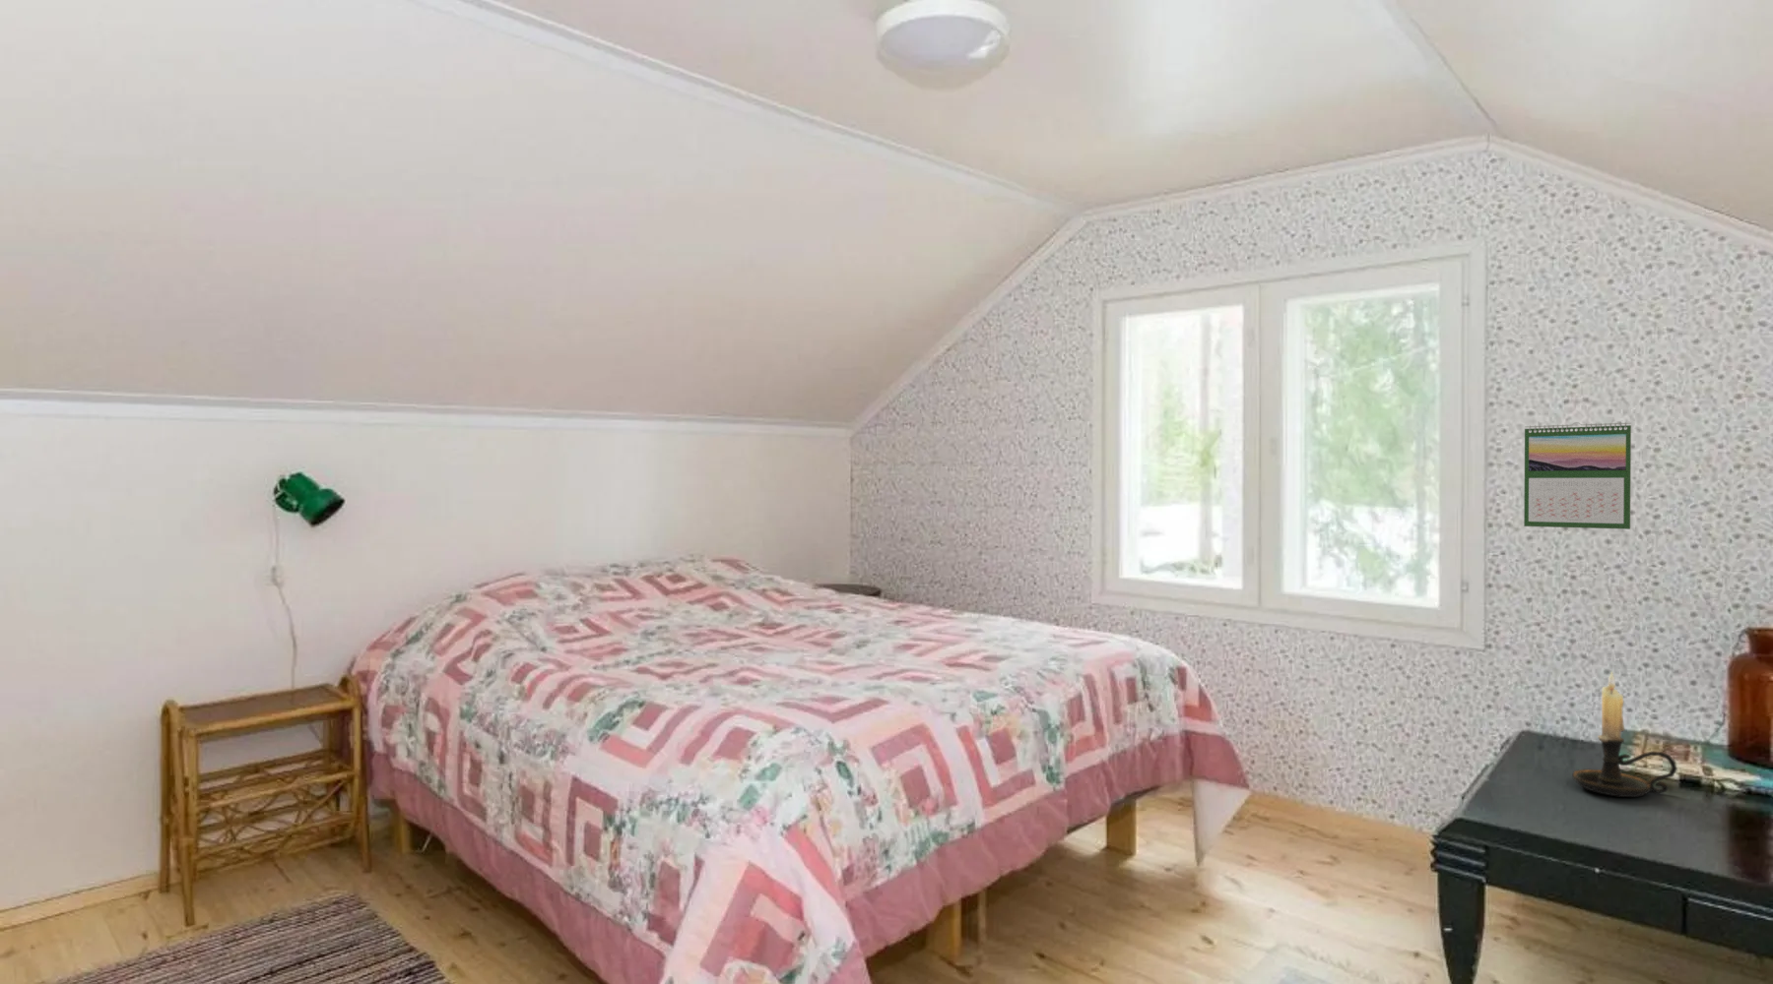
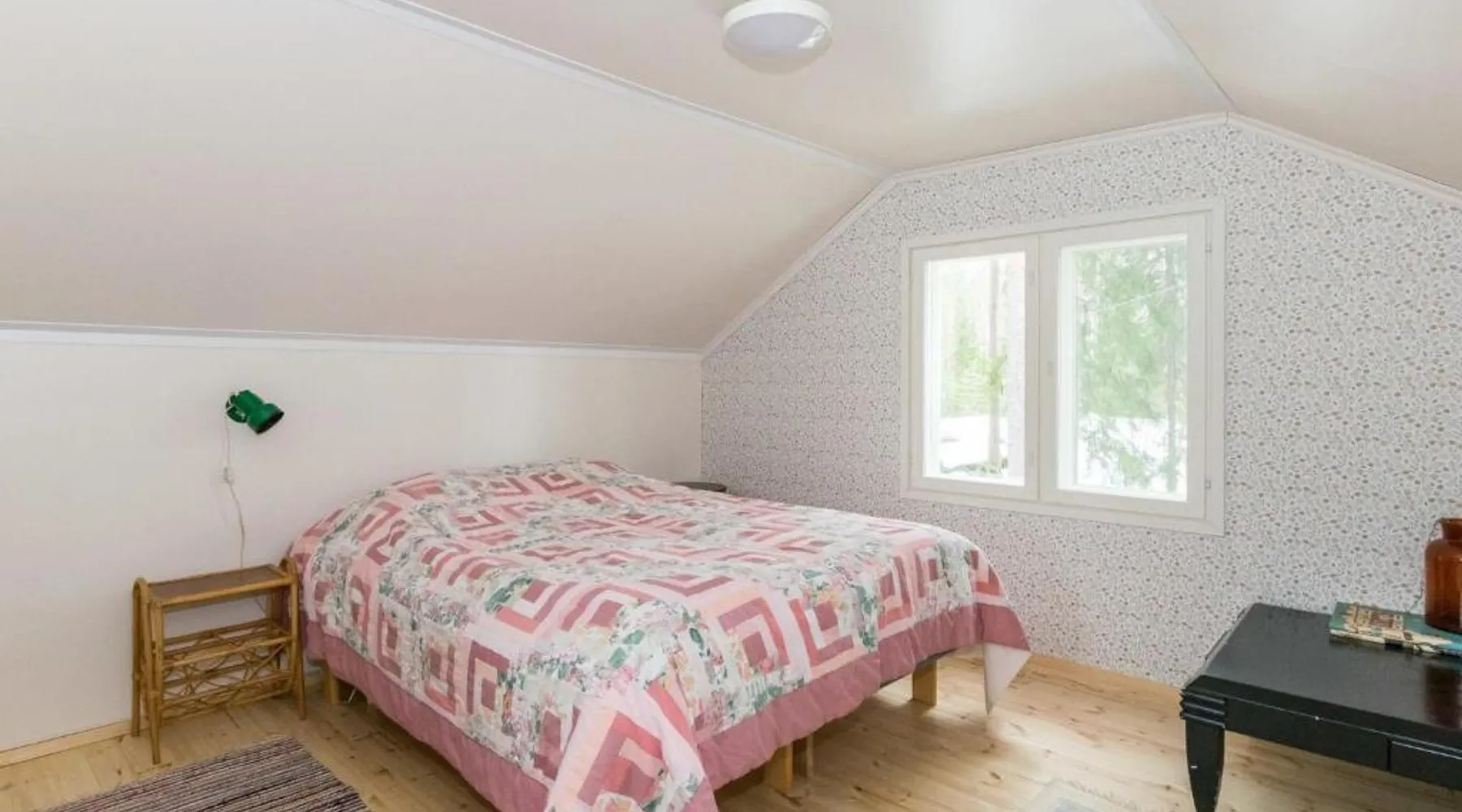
- calendar (1575, 474)
- candle holder (1624, 731)
